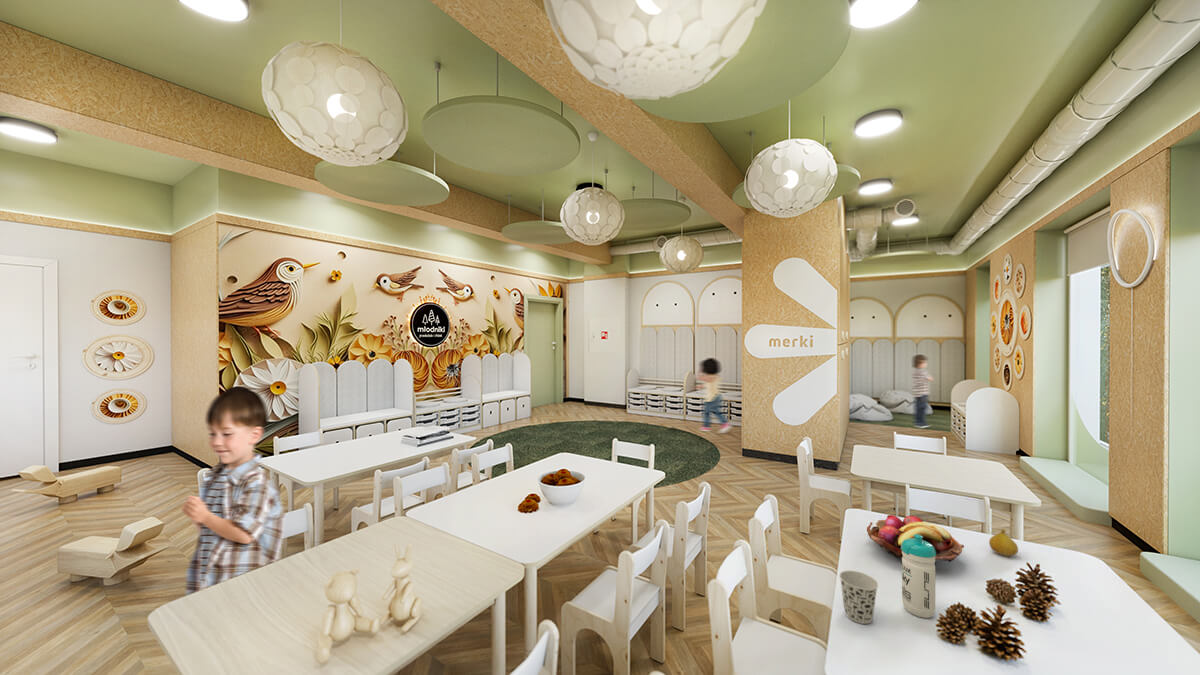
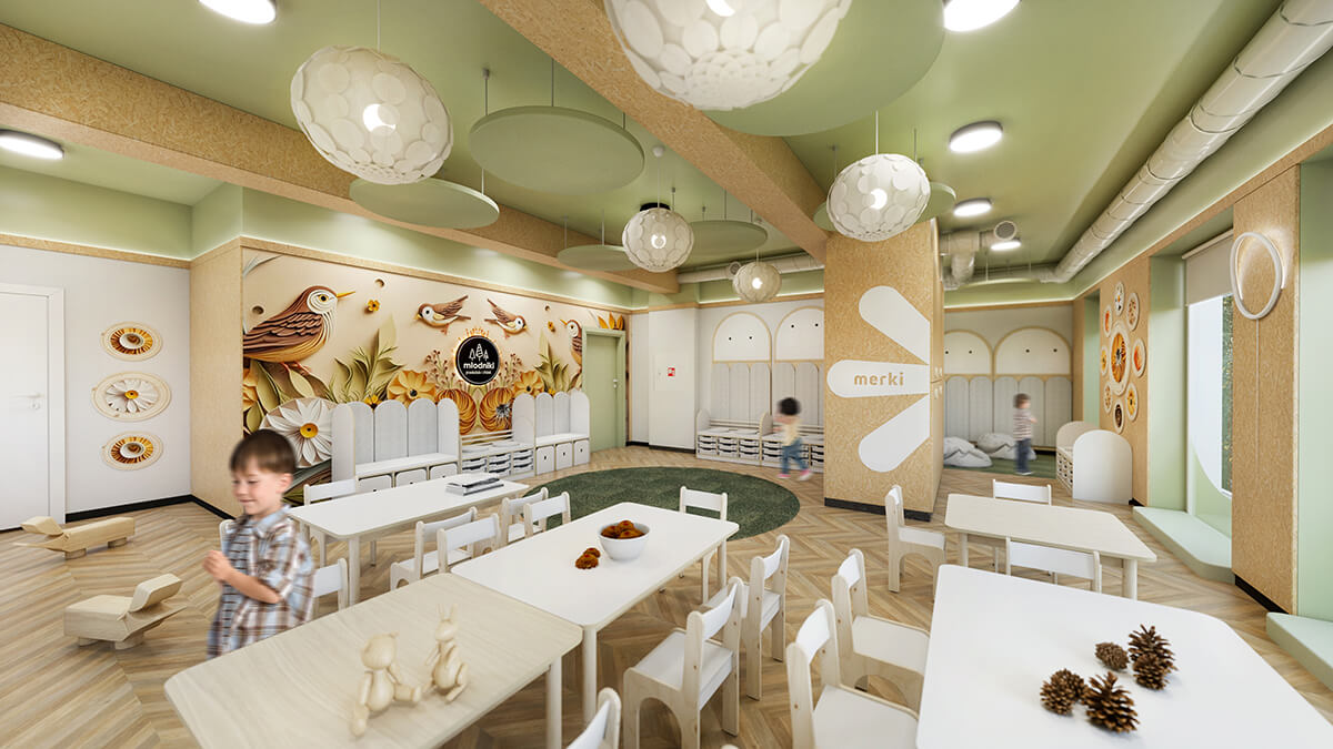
- fruit basket (912, 537)
- water bottle (918, 573)
- cup (858, 597)
- fruit (1003, 541)
